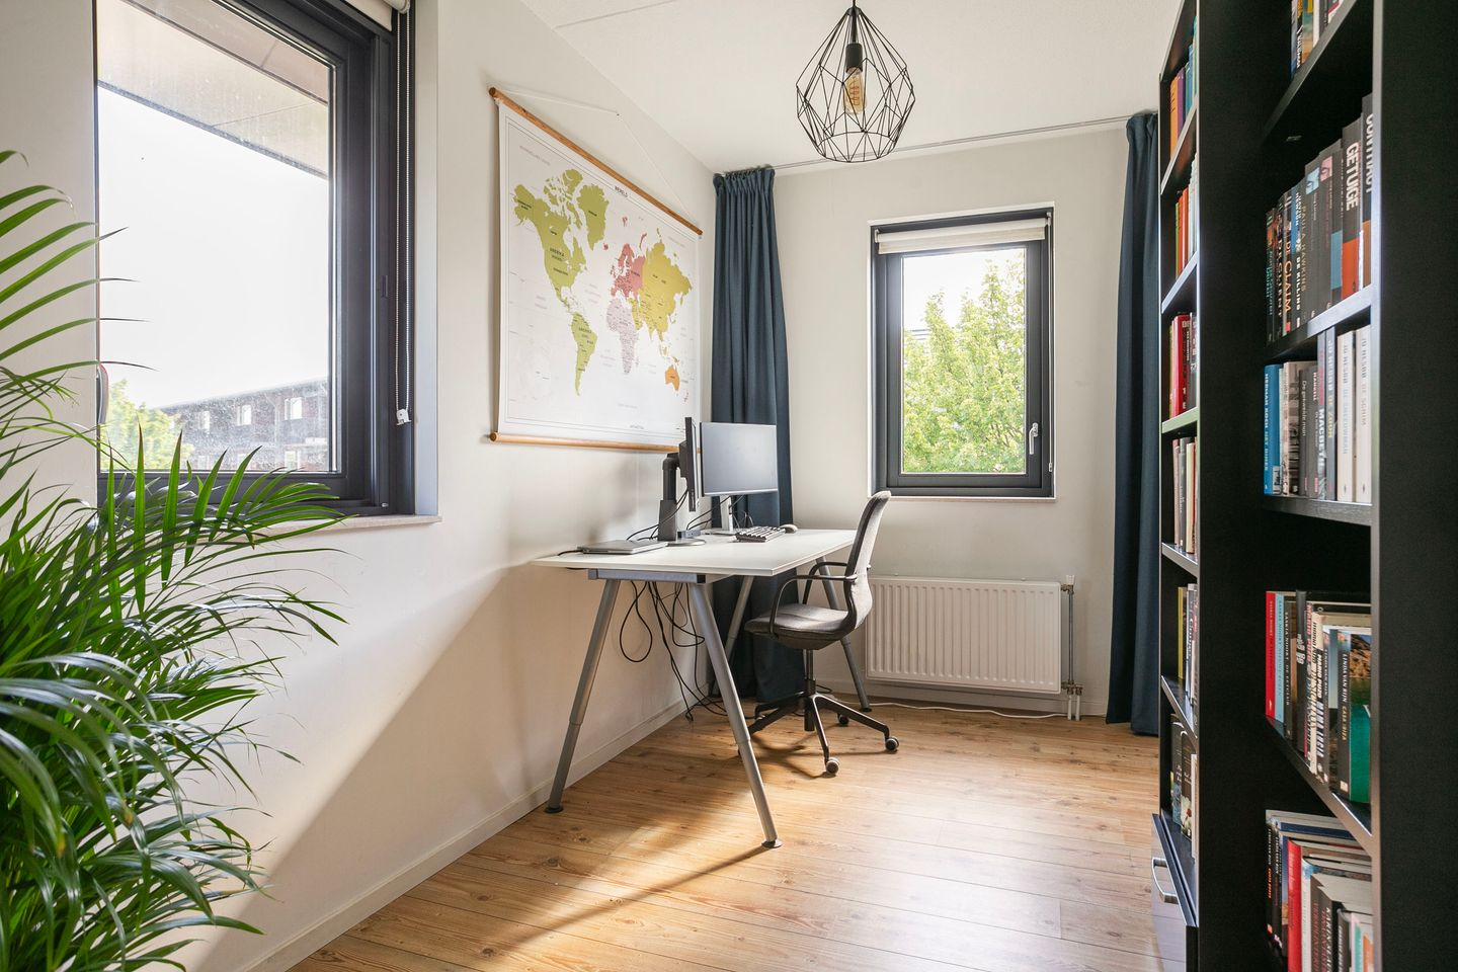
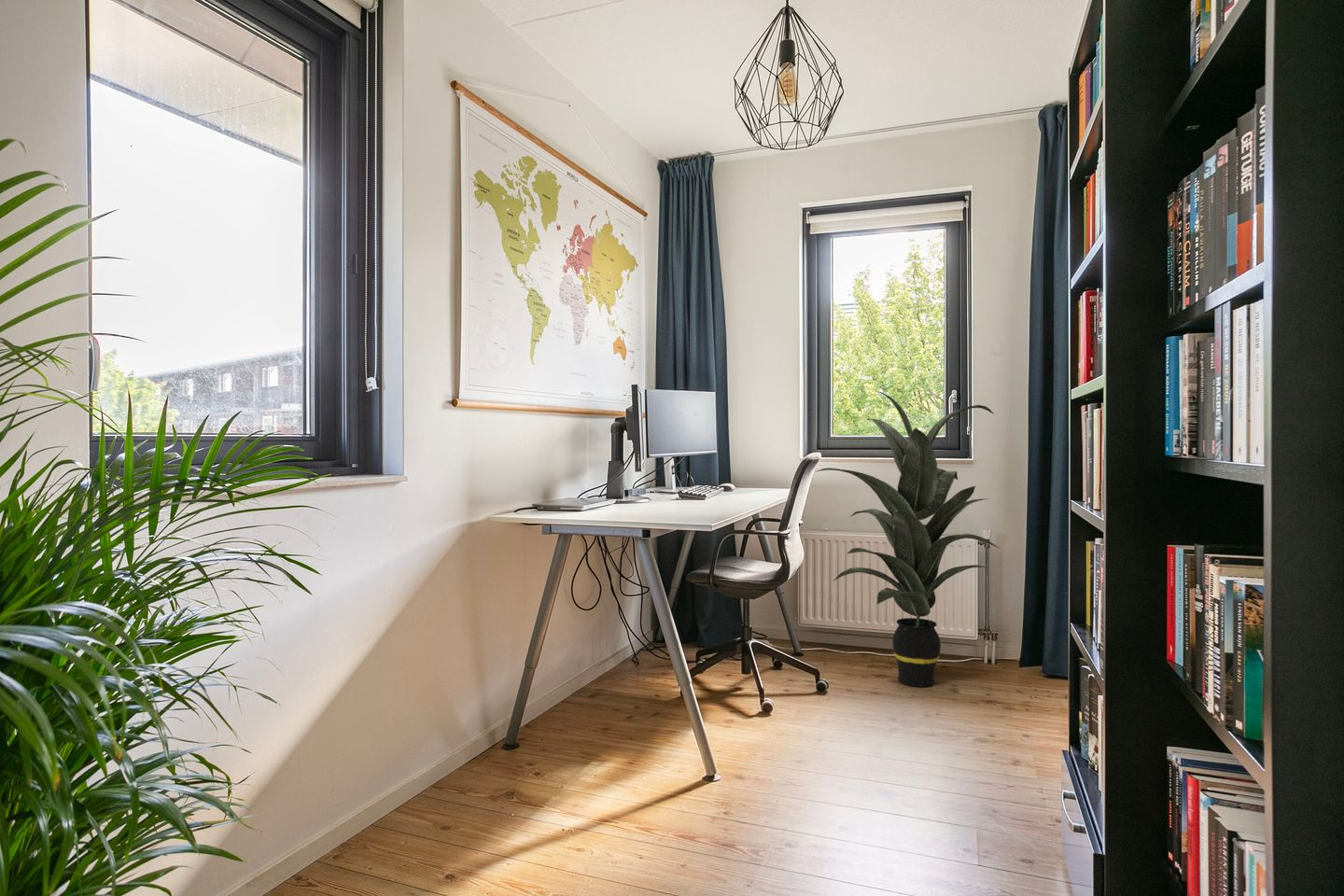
+ indoor plant (906, 534)
